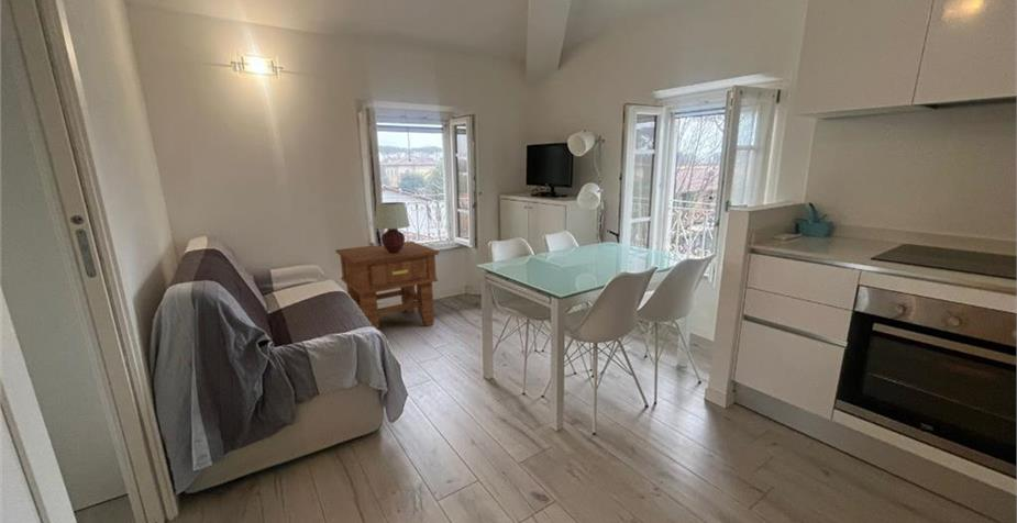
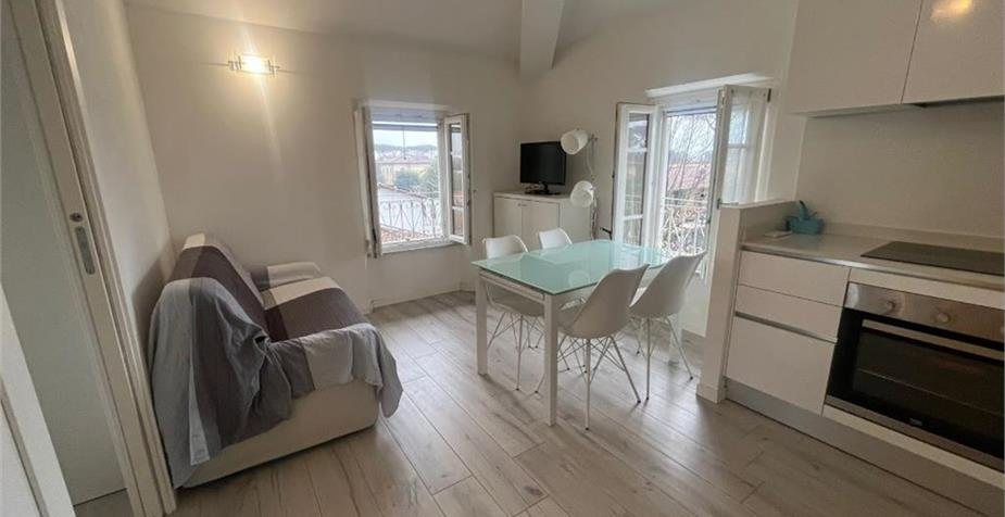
- table lamp (391, 227)
- side table (389, 287)
